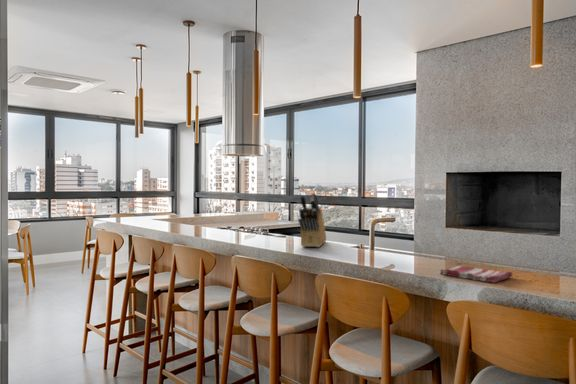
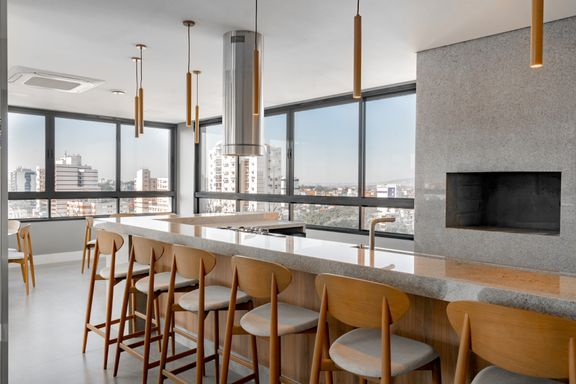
- dish towel (475, 272)
- knife block (312, 219)
